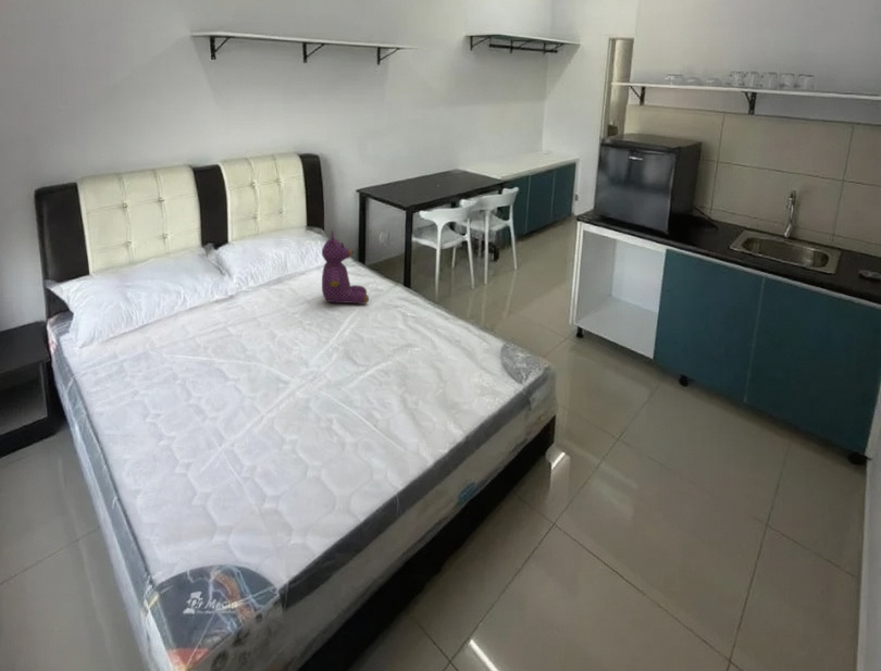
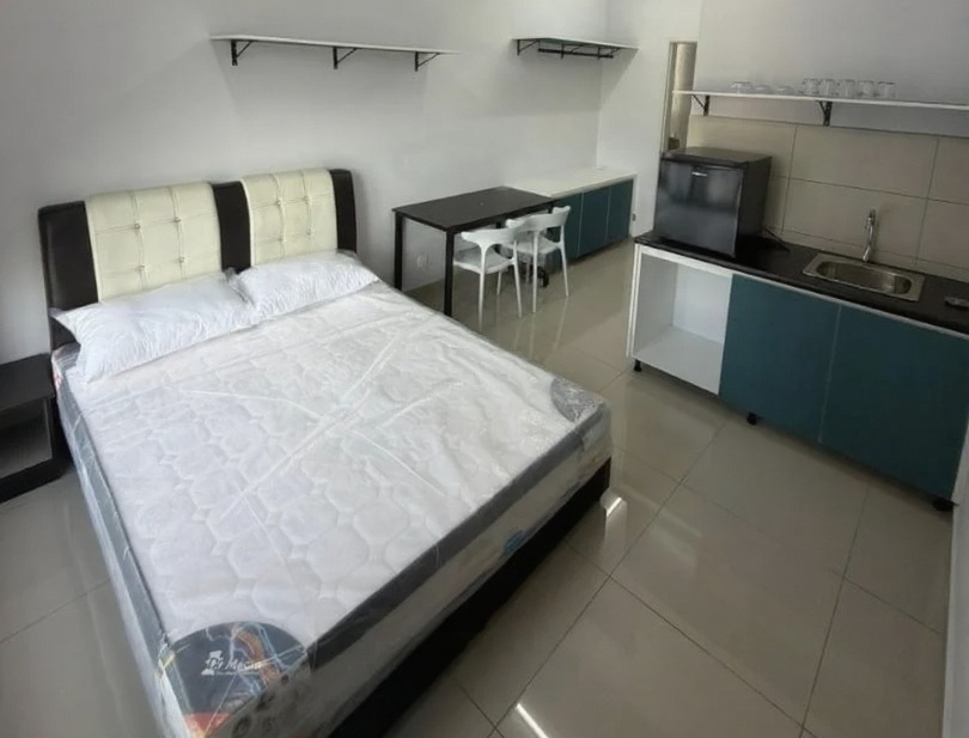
- teddy bear (344, 266)
